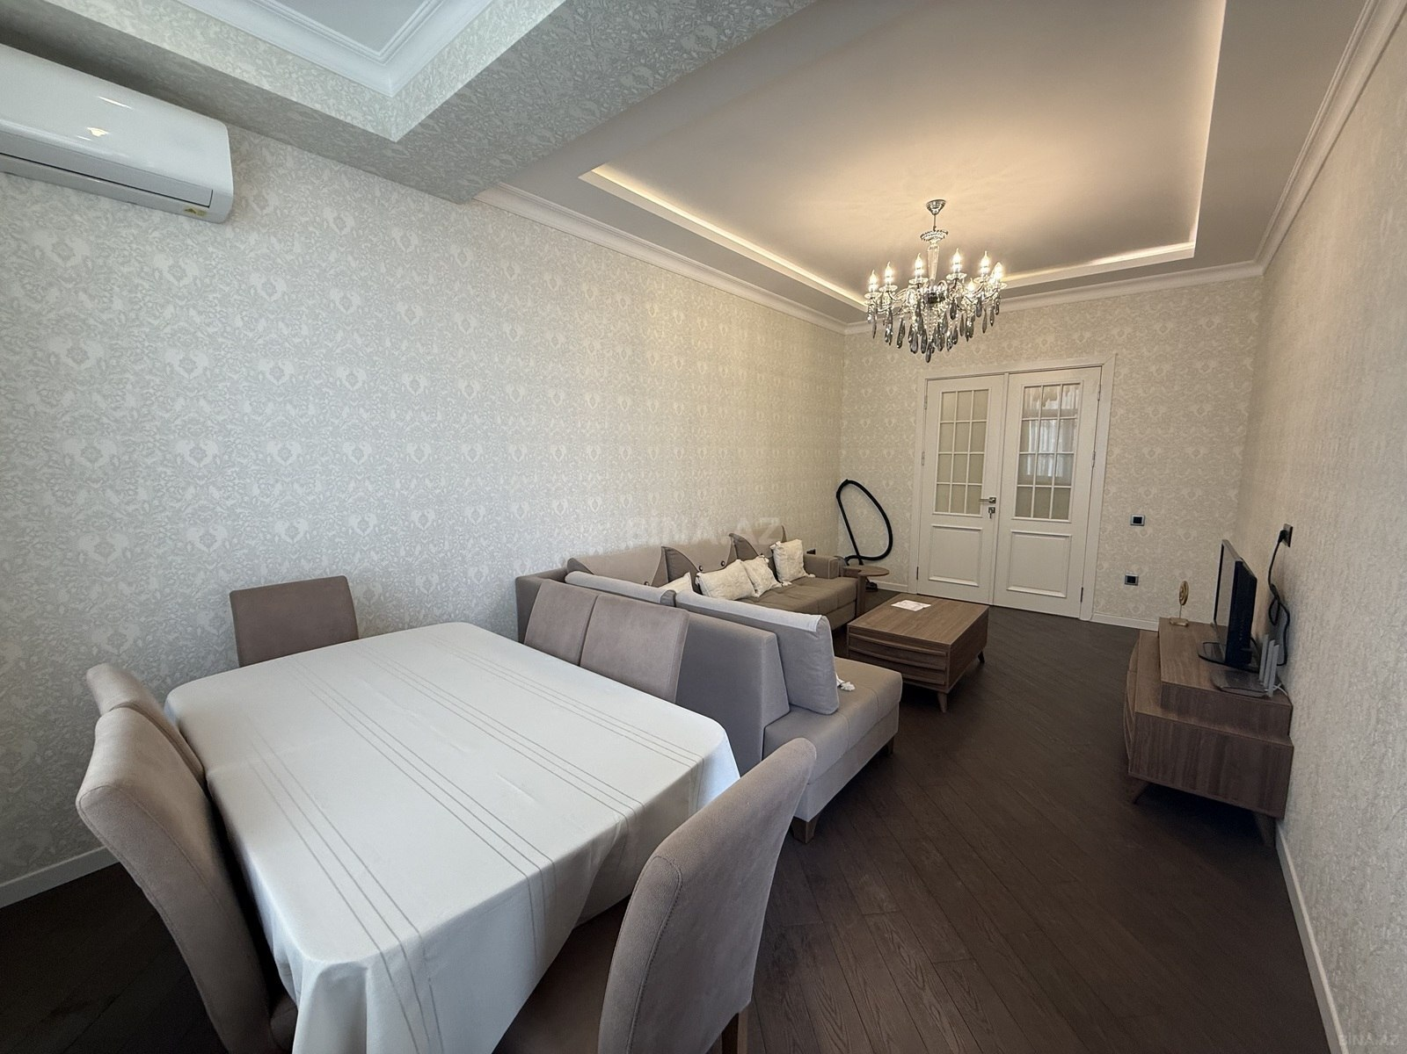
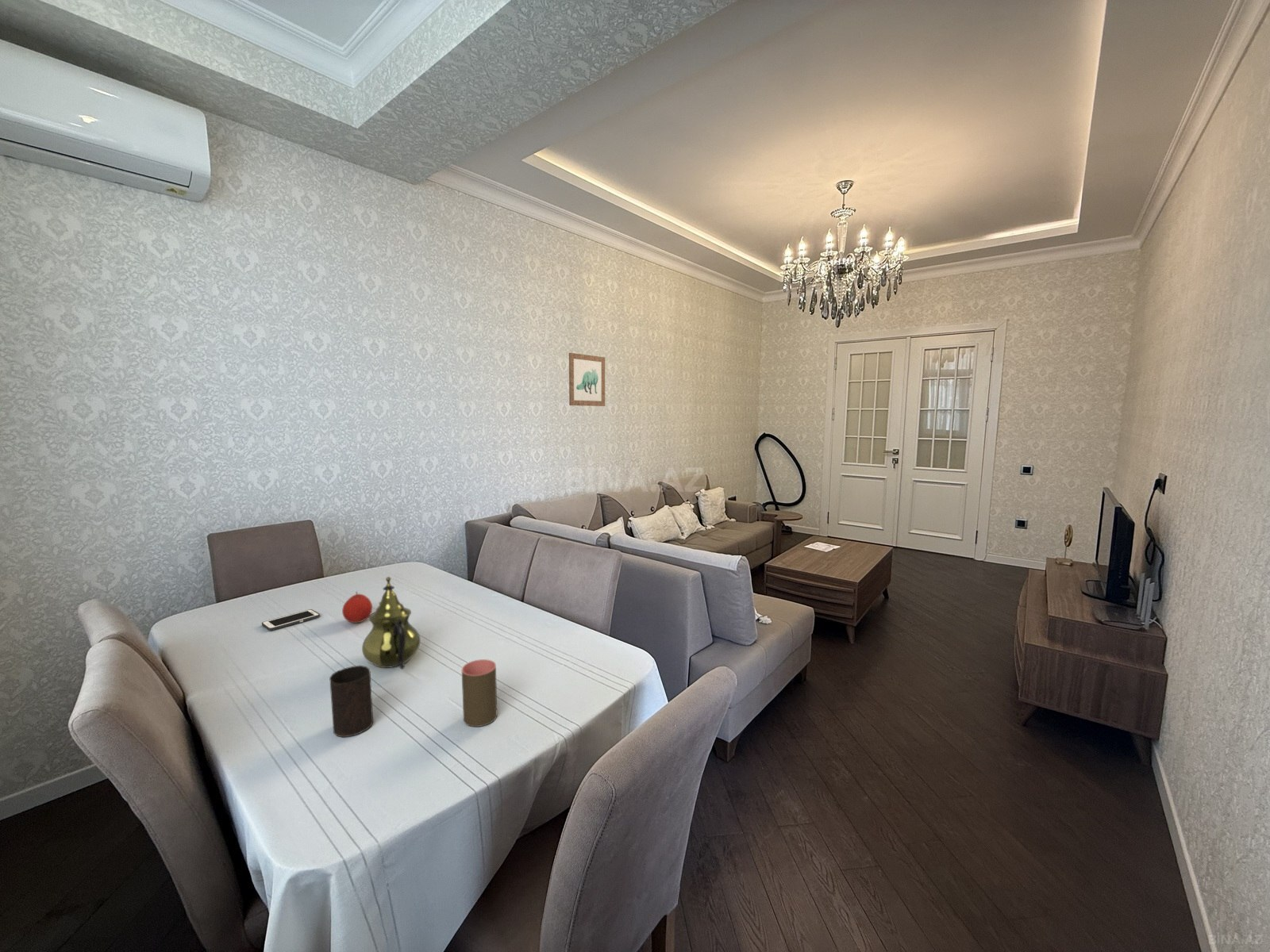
+ teapot (391, 619)
+ wall art (587, 380)
+ fruit (357, 606)
+ cup (479, 692)
+ cell phone (291, 620)
+ cup (352, 700)
